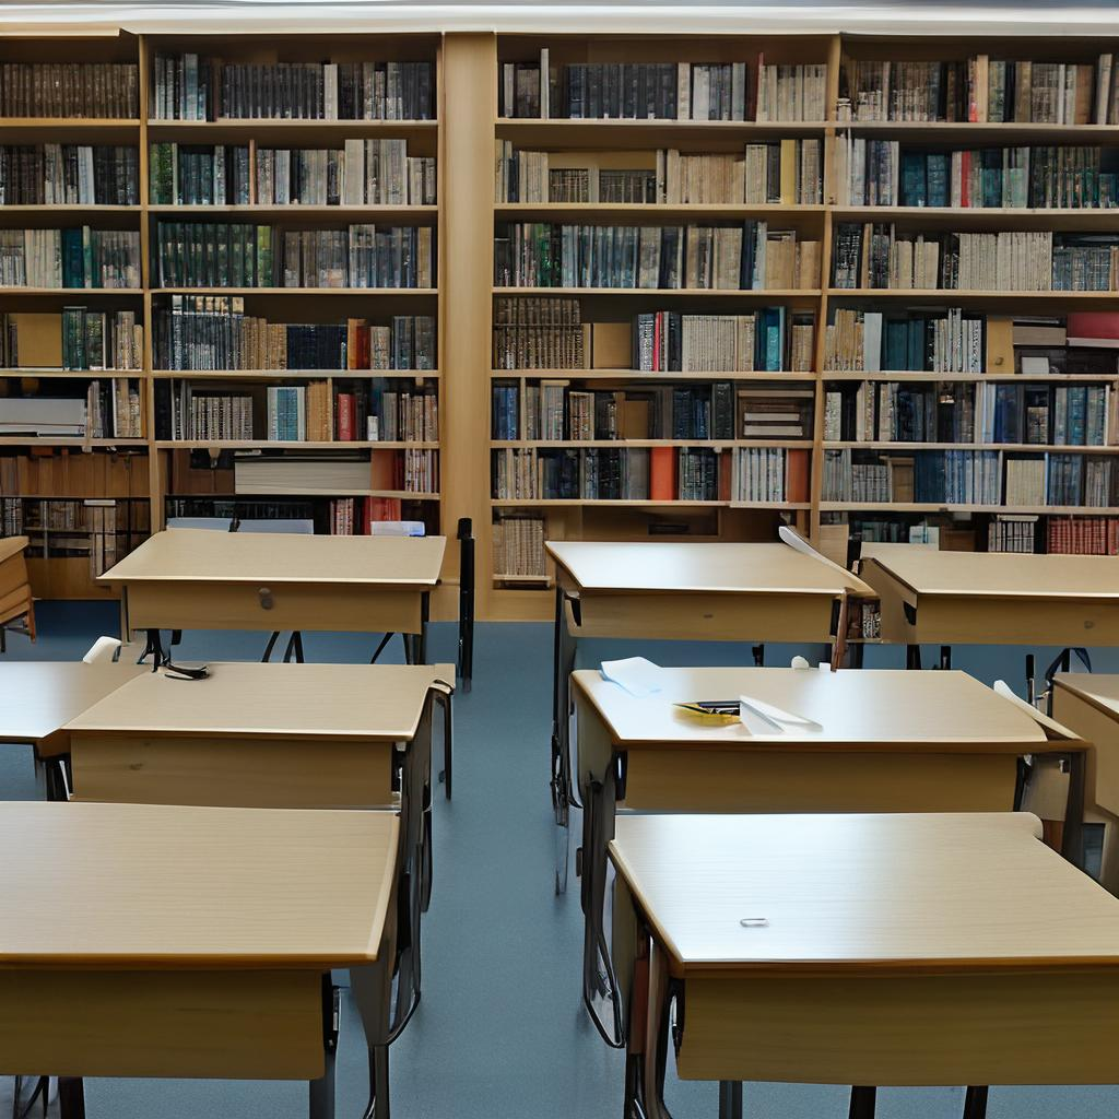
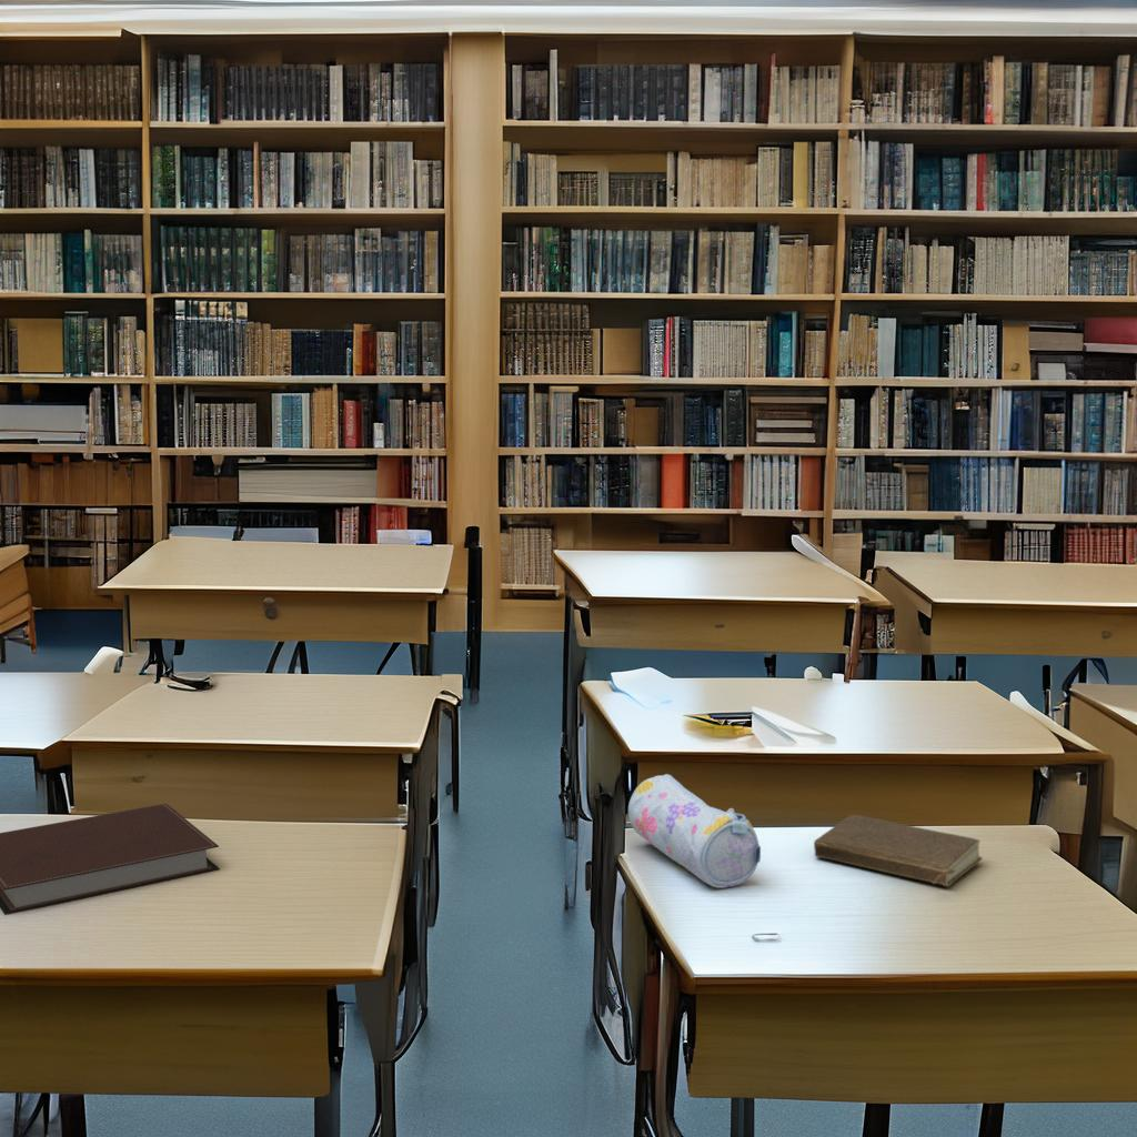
+ book (894, 853)
+ notebook (92, 853)
+ pencil case (691, 827)
